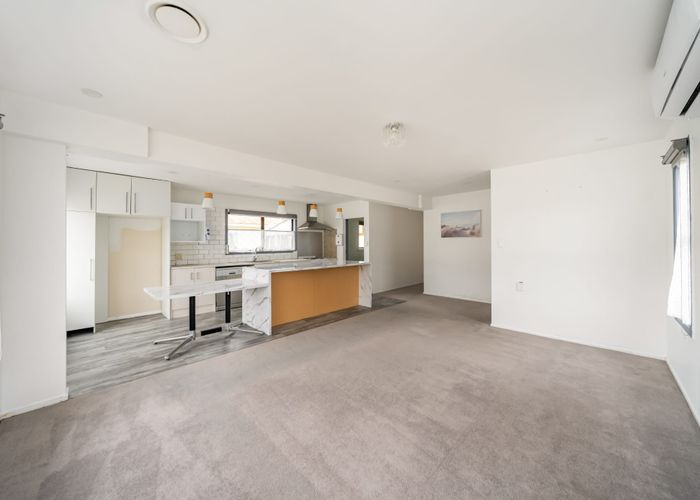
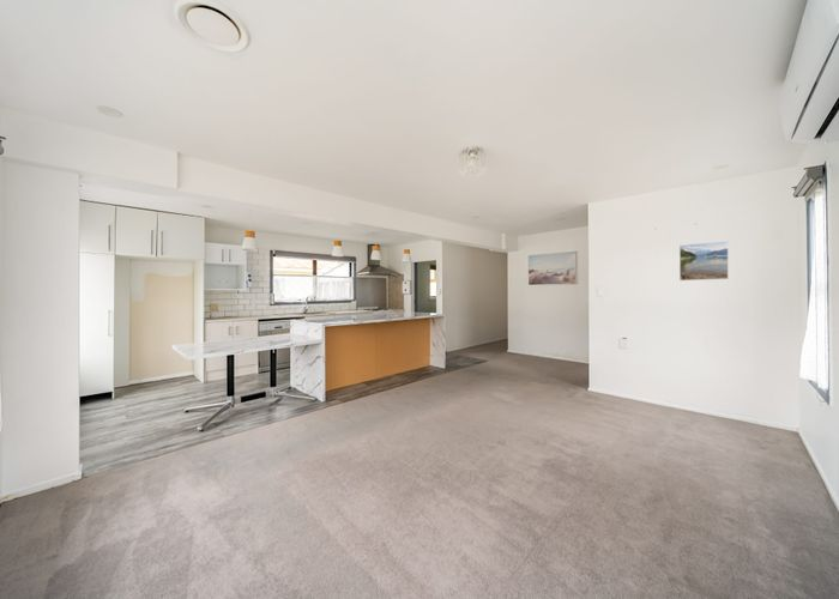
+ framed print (702, 261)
